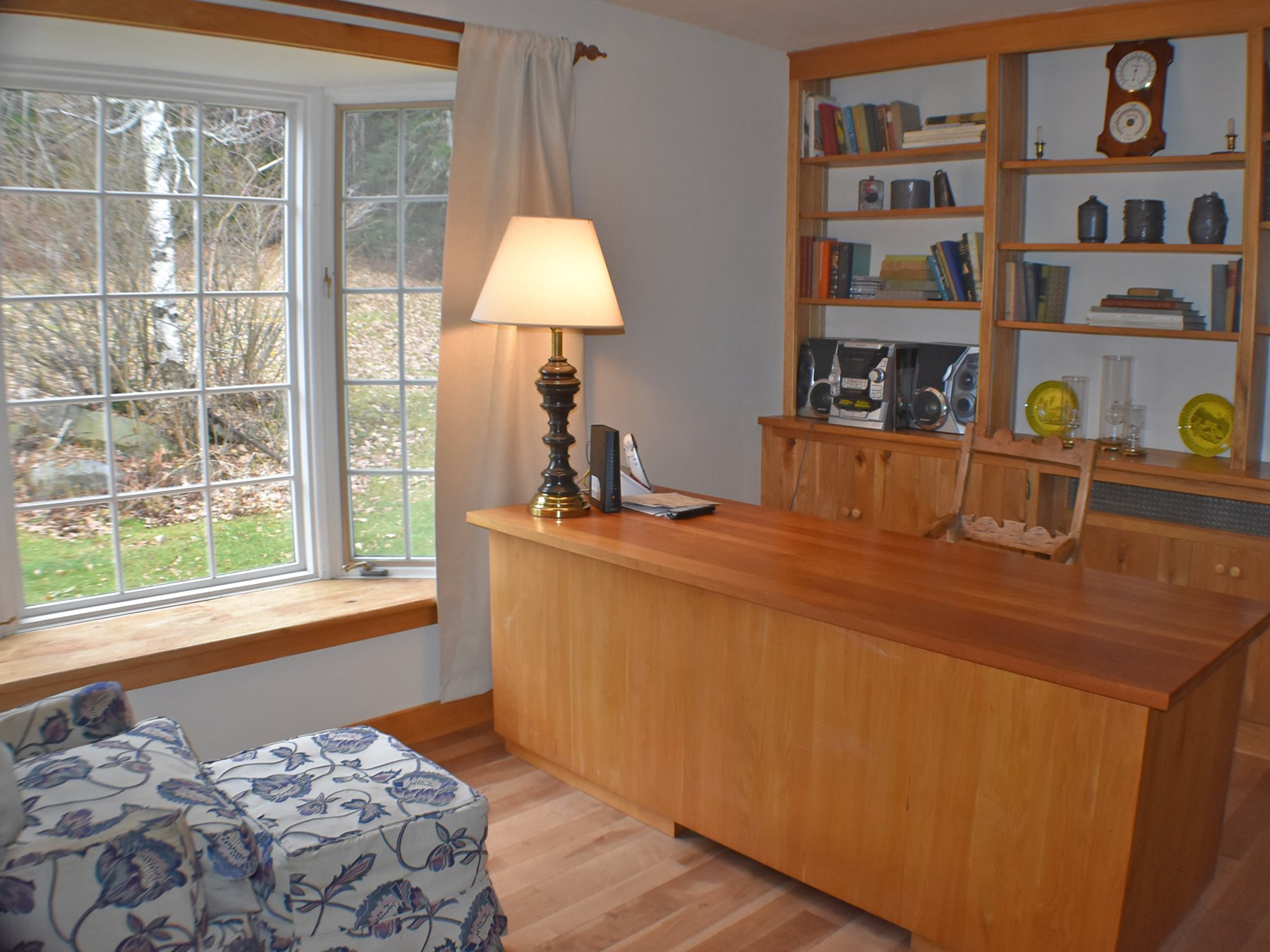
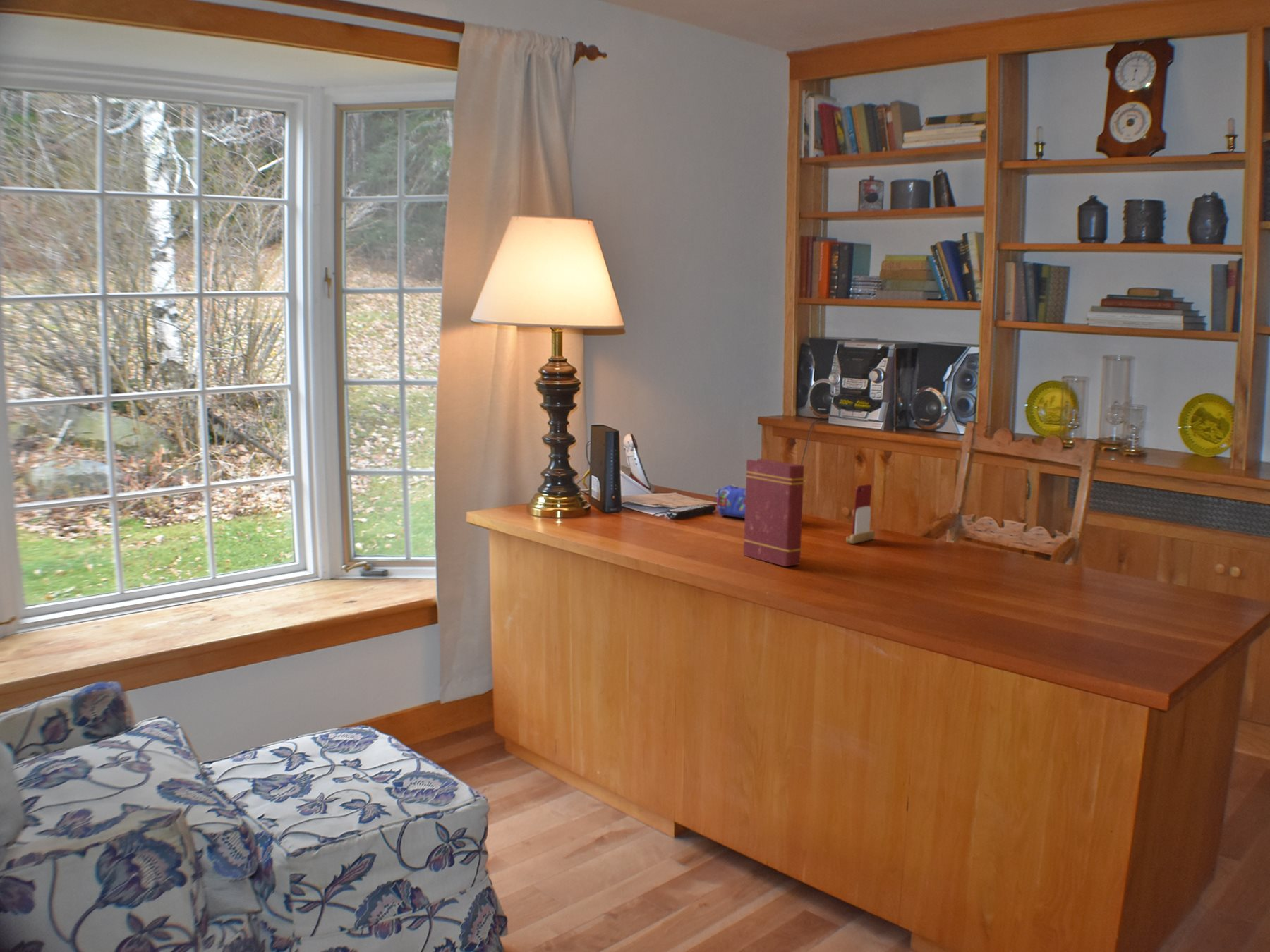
+ book (774, 511)
+ smartphone (861, 513)
+ pencil case (744, 504)
